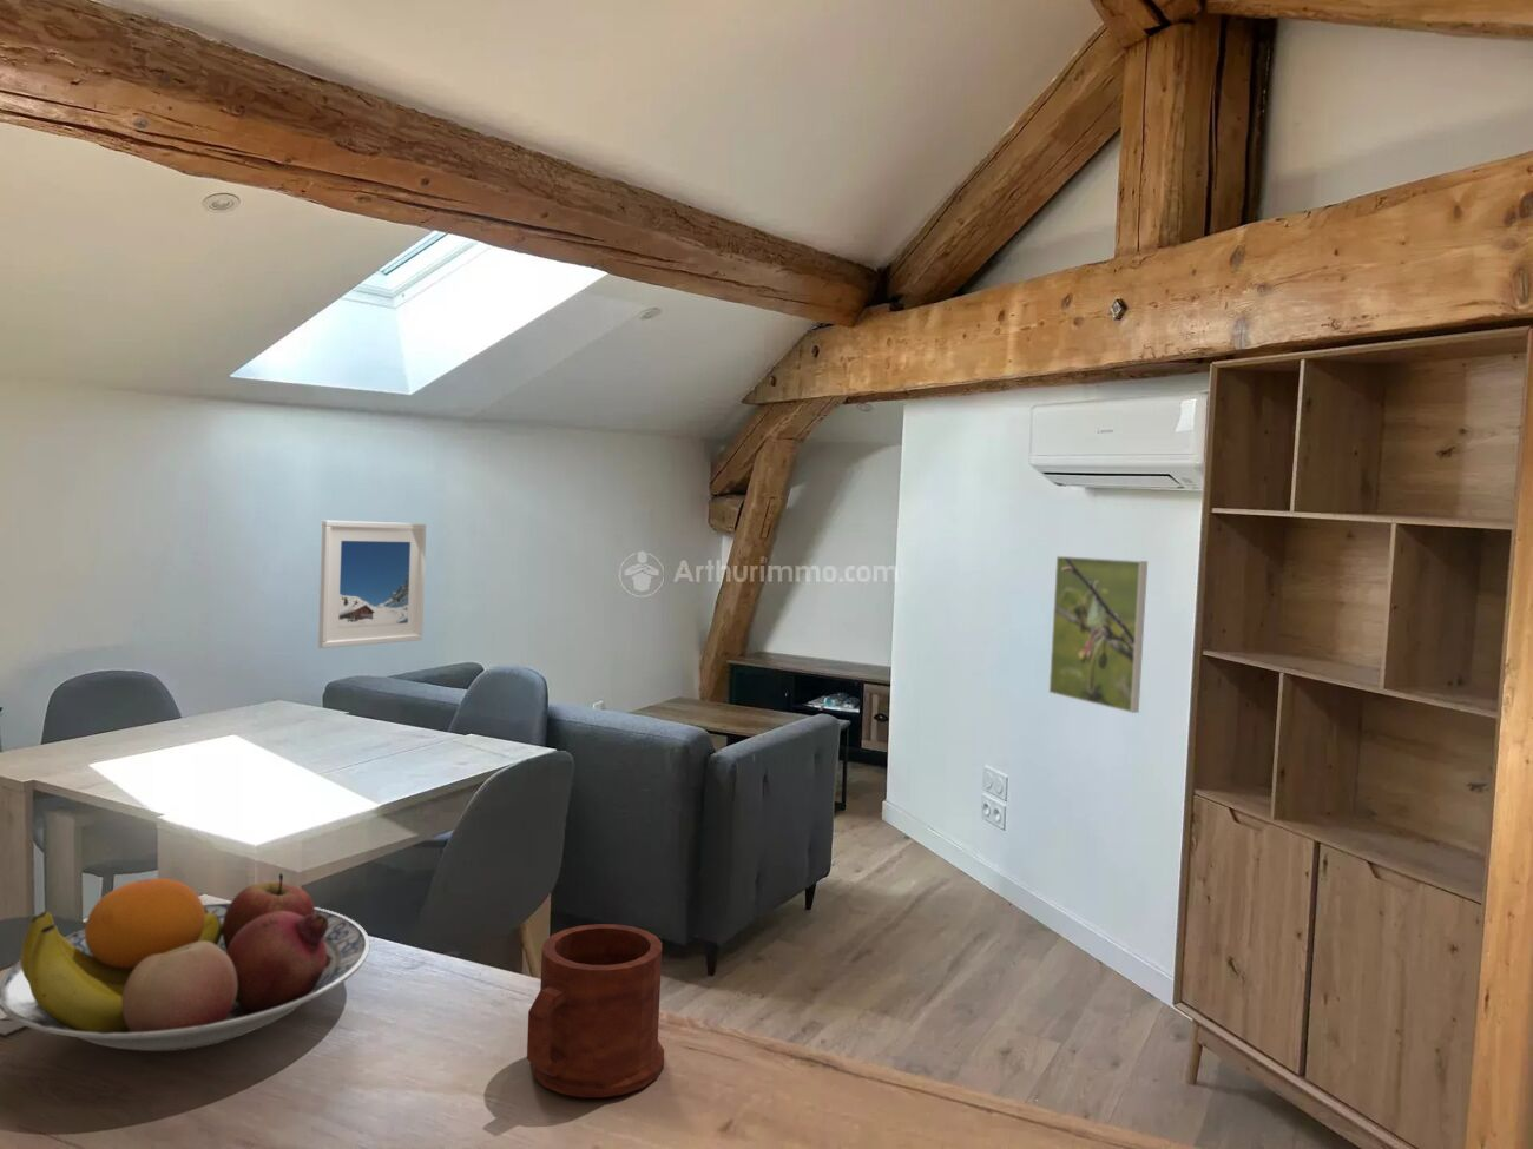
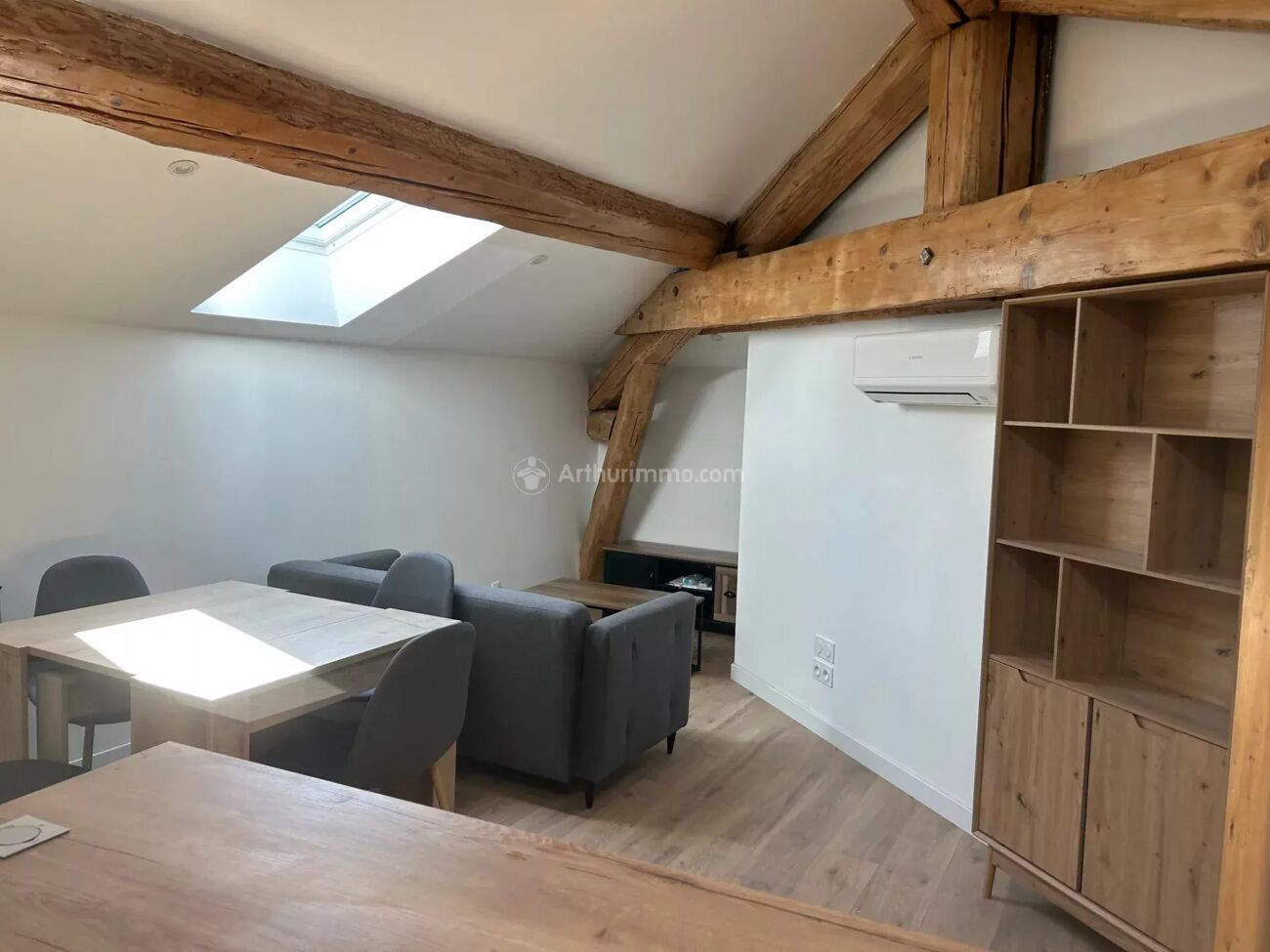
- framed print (1096, 630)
- mug (589, 1008)
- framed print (374, 582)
- fruit bowl (196, 945)
